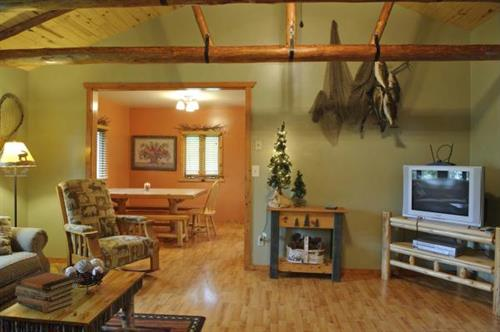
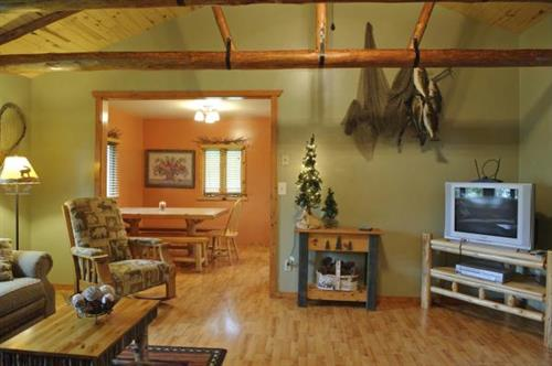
- book stack (45, 290)
